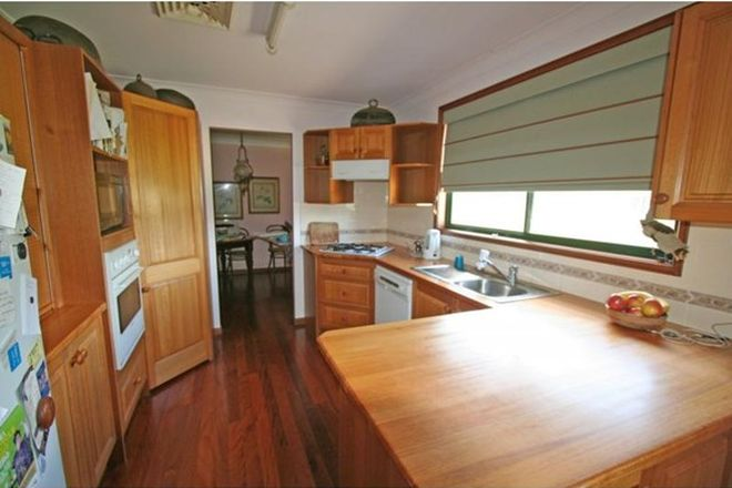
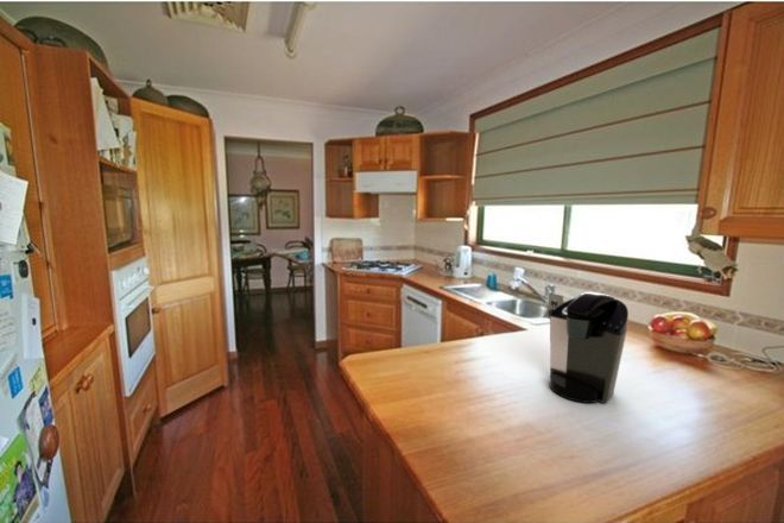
+ coffee maker (569, 335)
